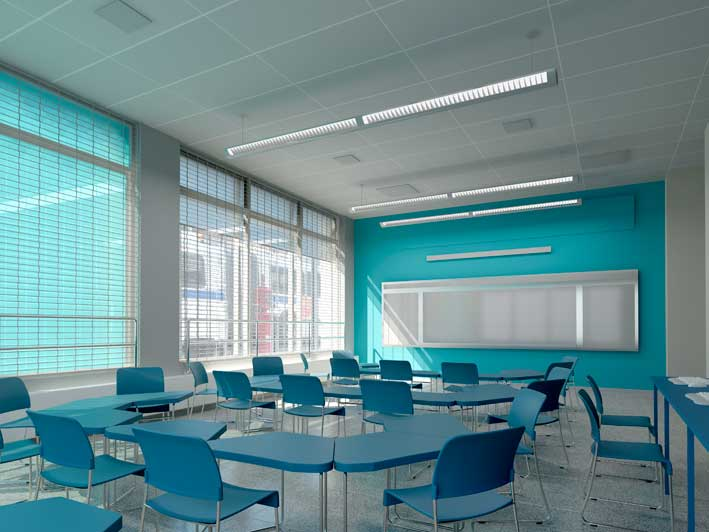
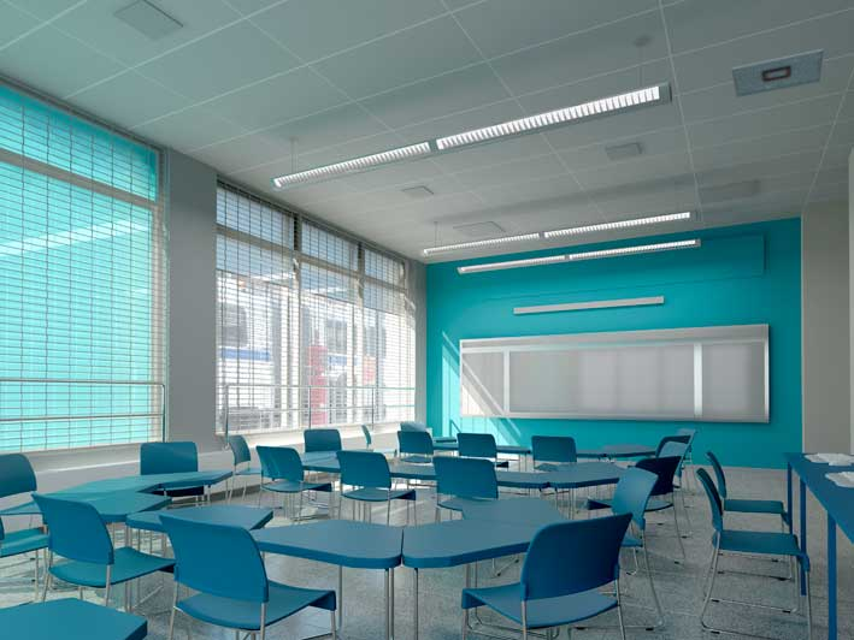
+ ceiling vent (776, 73)
